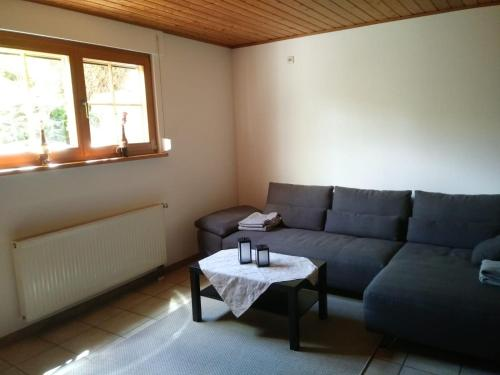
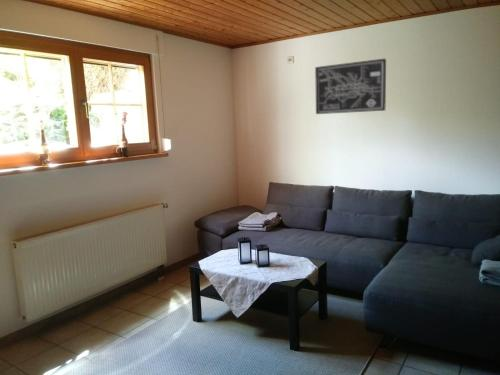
+ wall art (349, 88)
